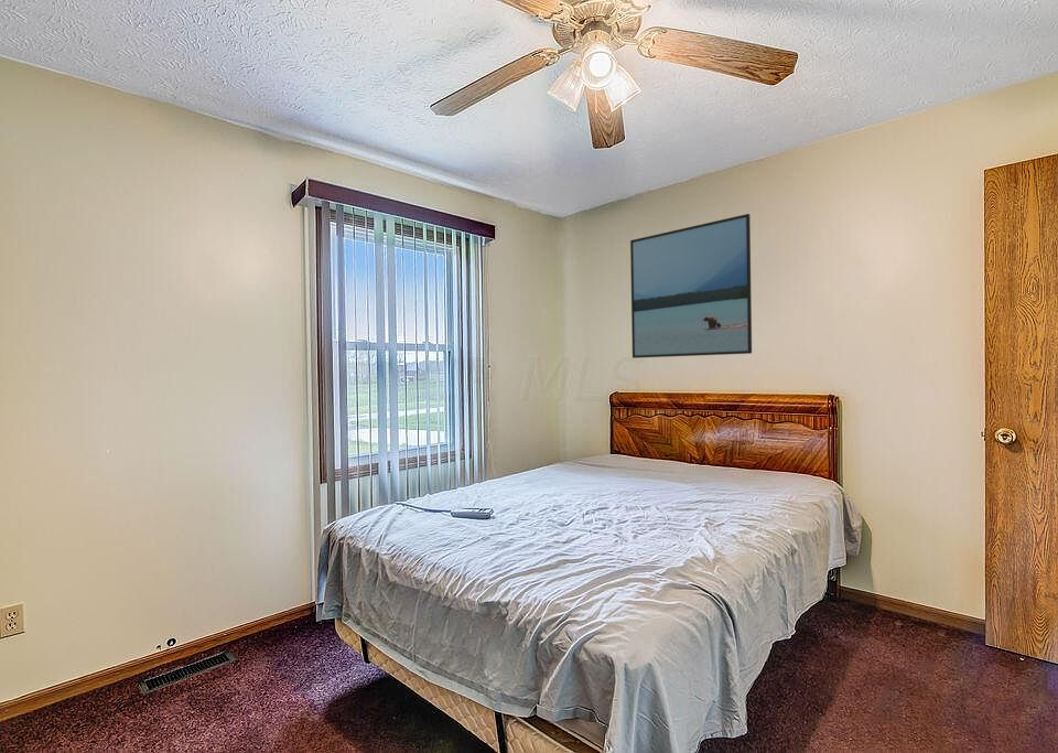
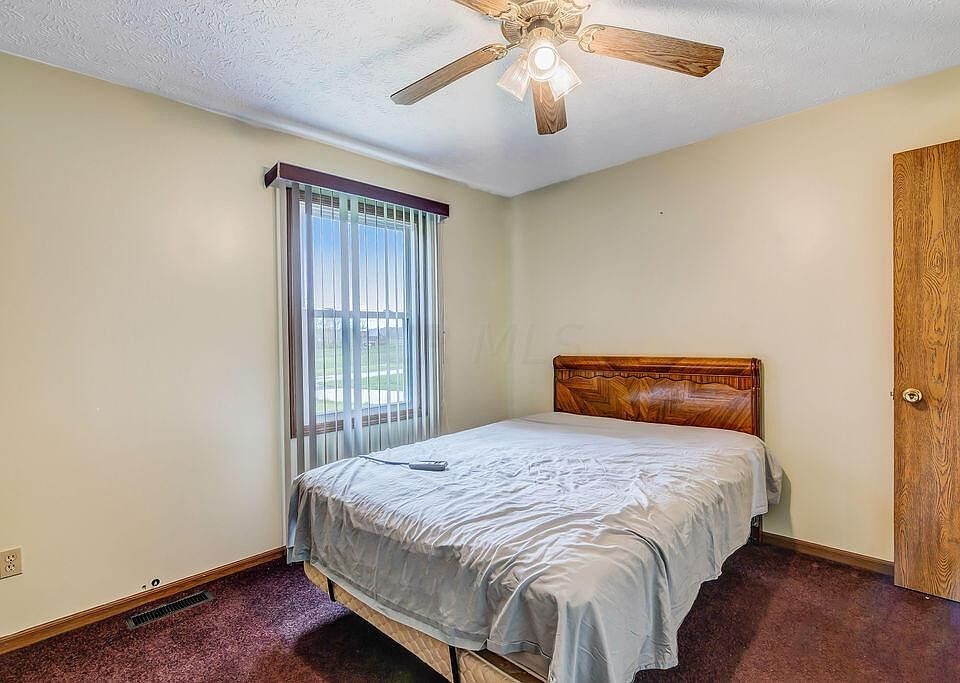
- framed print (685, 292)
